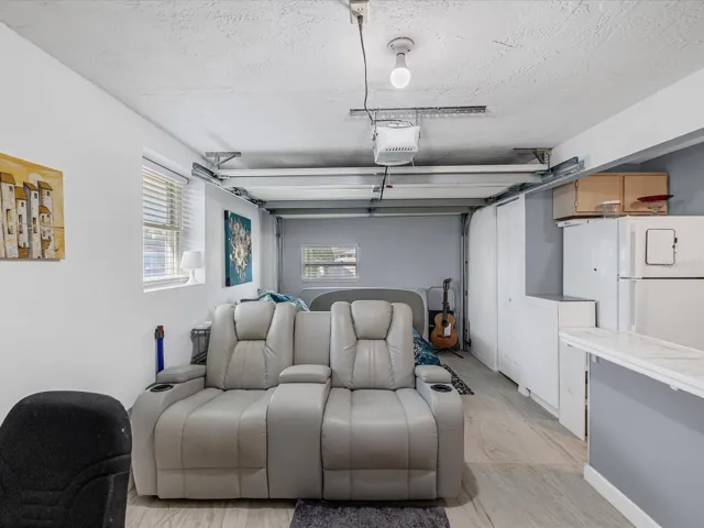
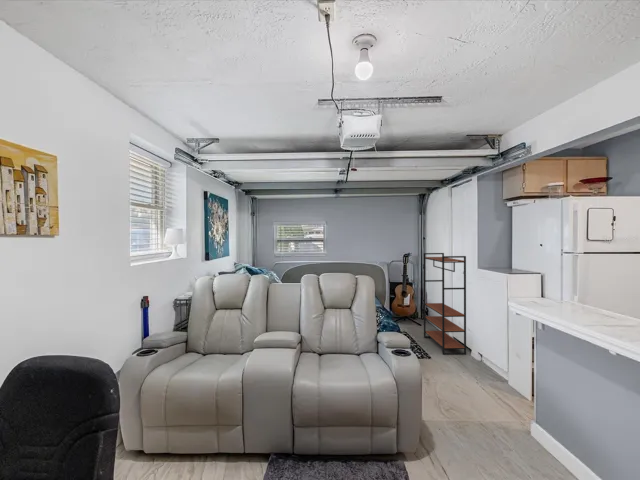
+ bookshelf (443, 300)
